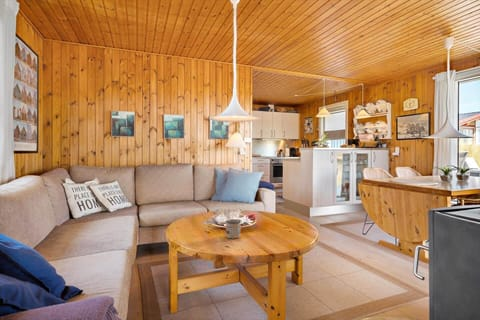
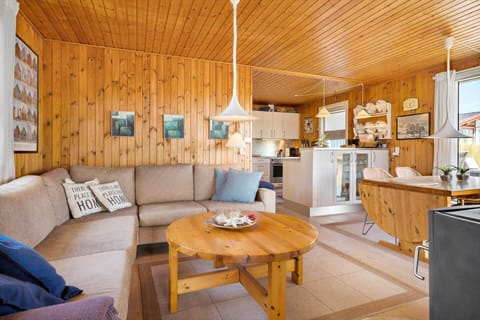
- mug (234, 229)
